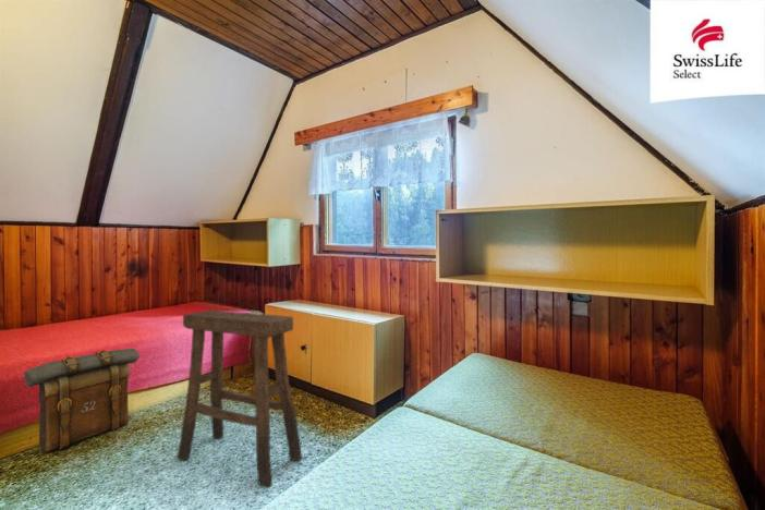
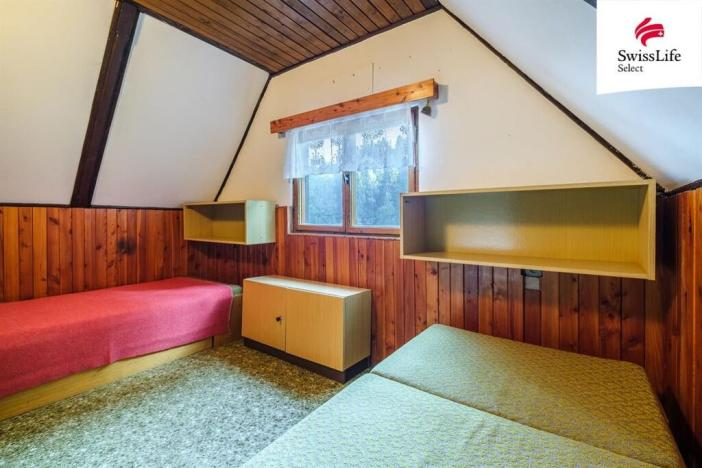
- stool (238, 393)
- backpack (86, 393)
